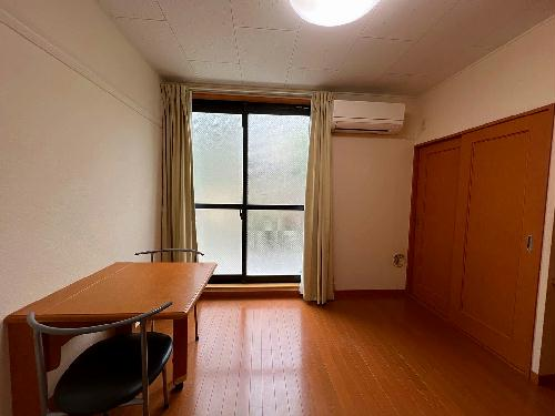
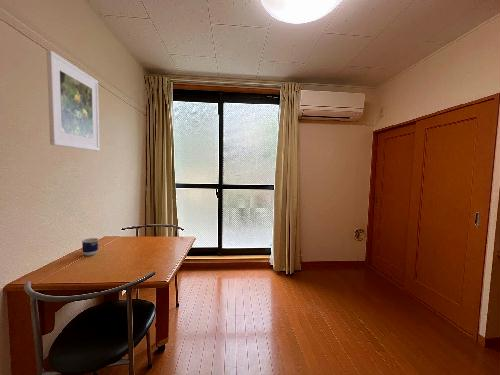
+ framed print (77, 108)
+ cup (89, 247)
